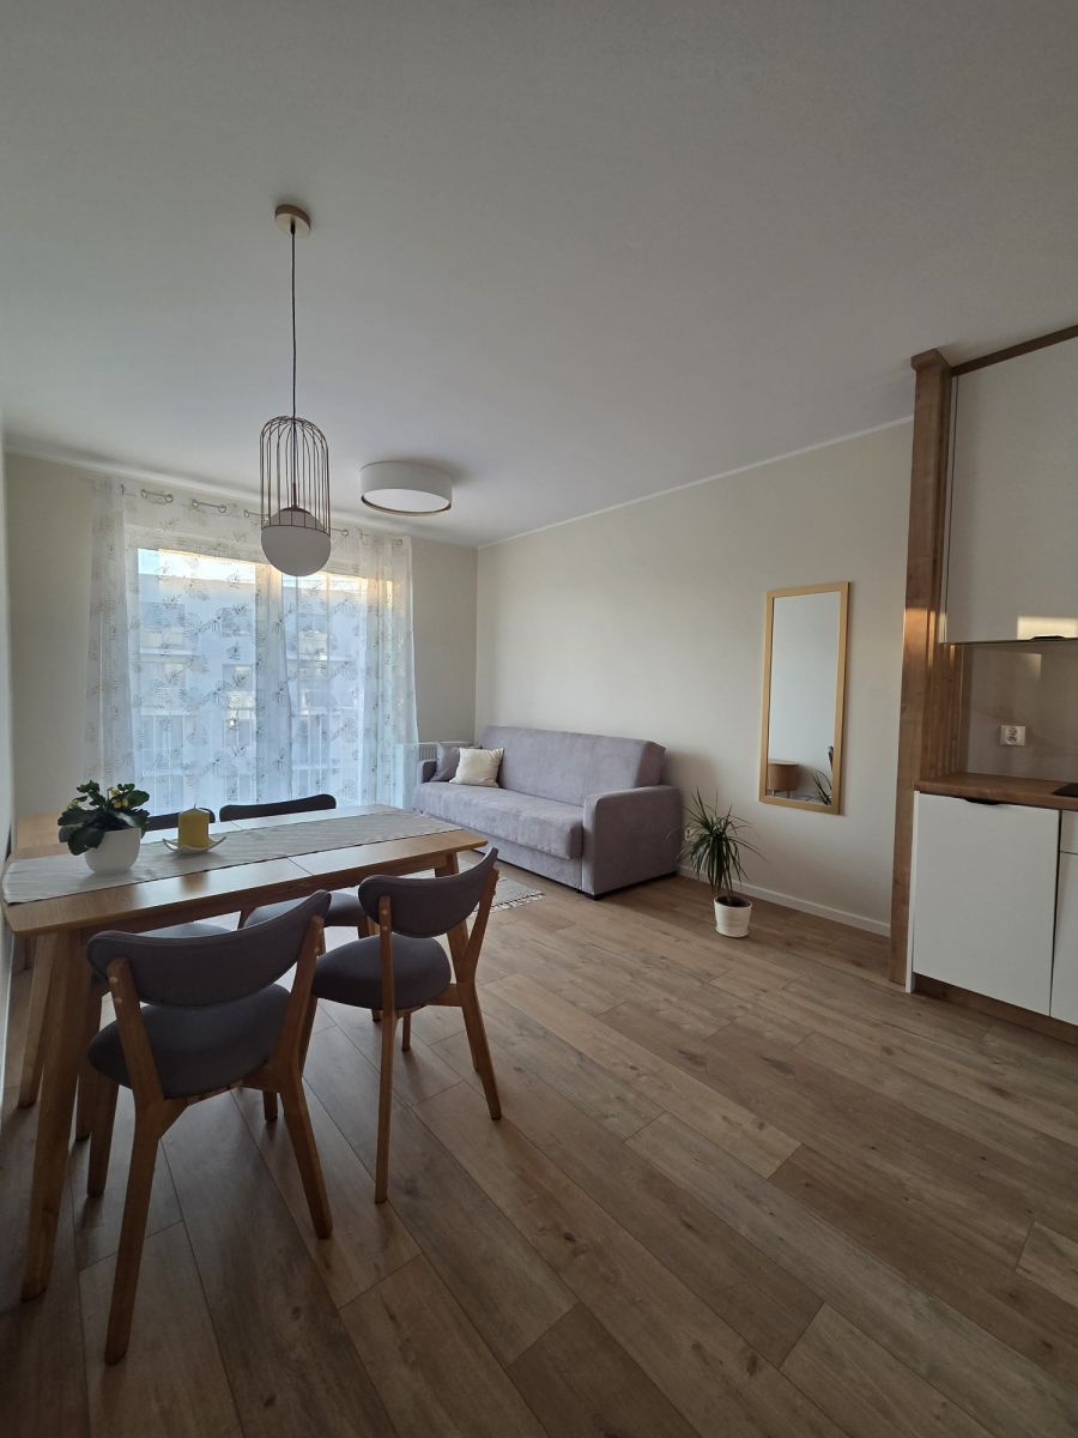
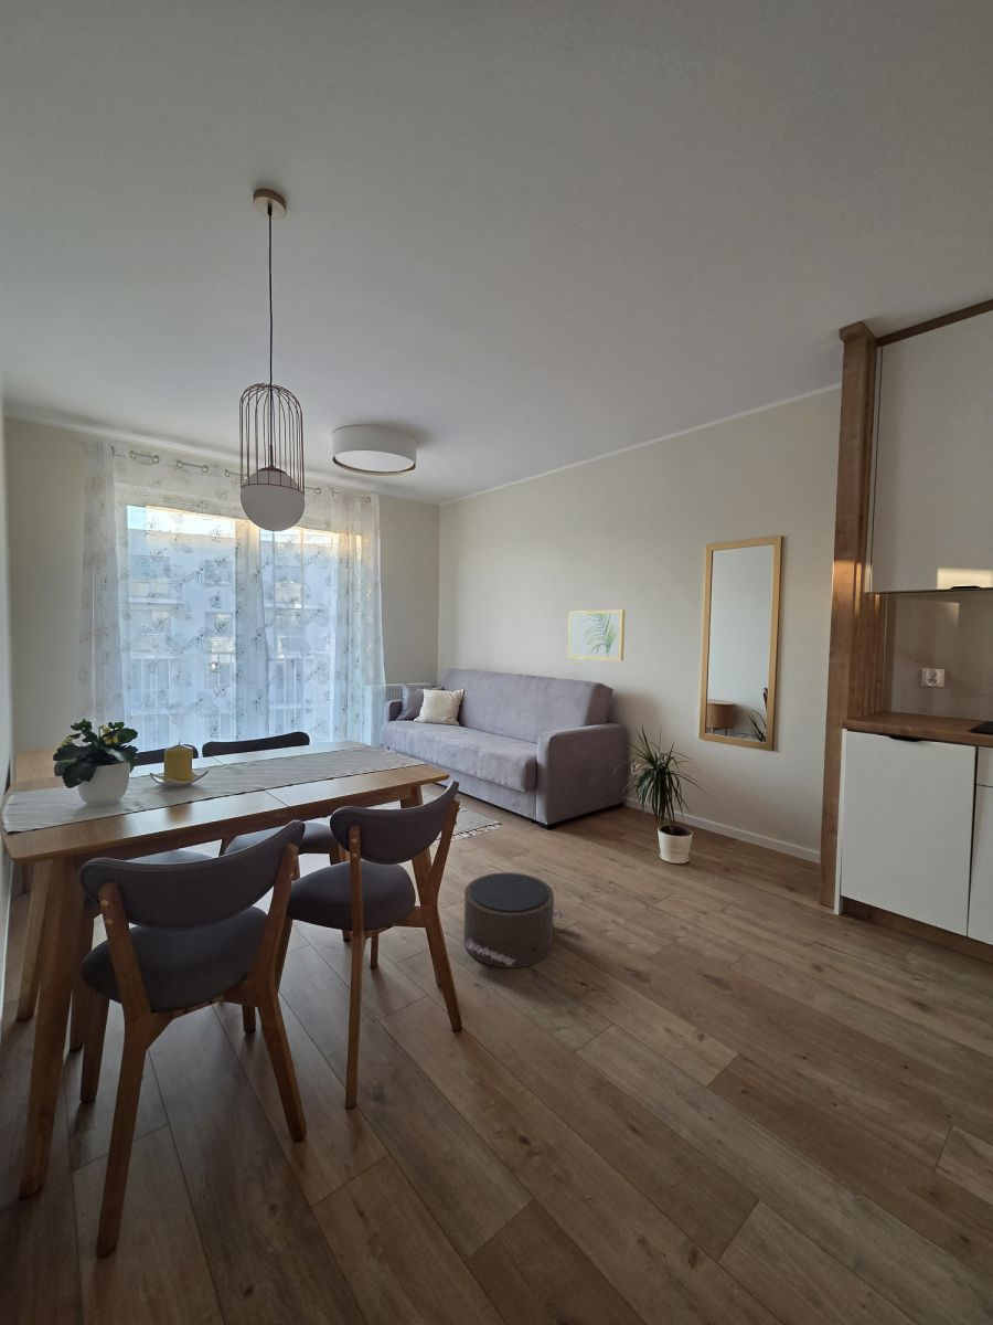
+ wall art (595, 635)
+ pouf (514, 918)
